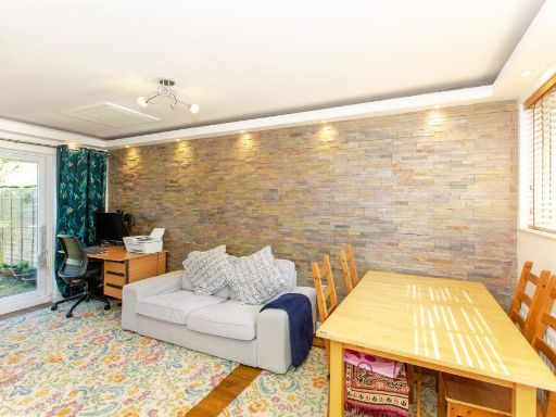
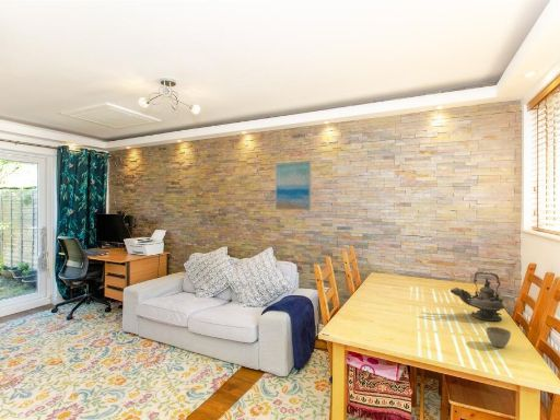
+ wall art (292, 186)
+ teapot (476, 293)
+ flower pot (498, 337)
